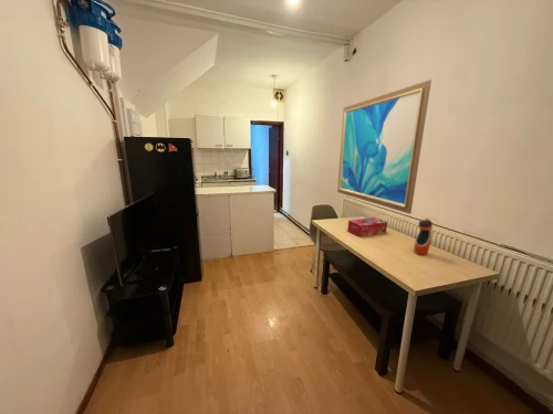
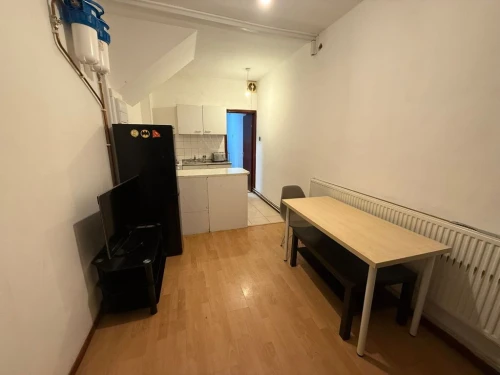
- tissue box (367, 226)
- wall art (371, 151)
- water bottle (424, 235)
